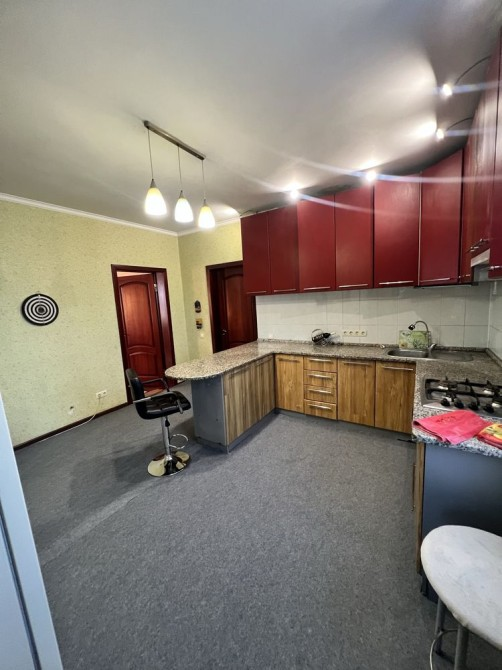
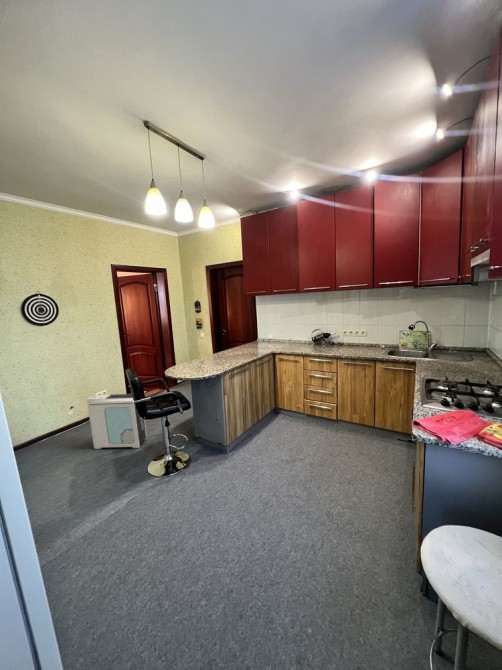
+ air purifier (118, 420)
